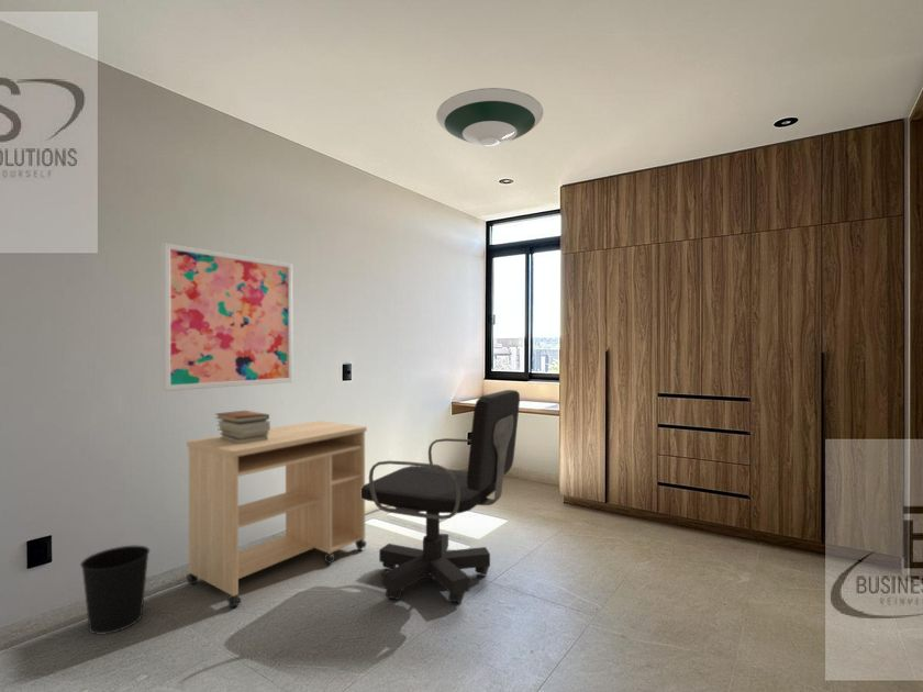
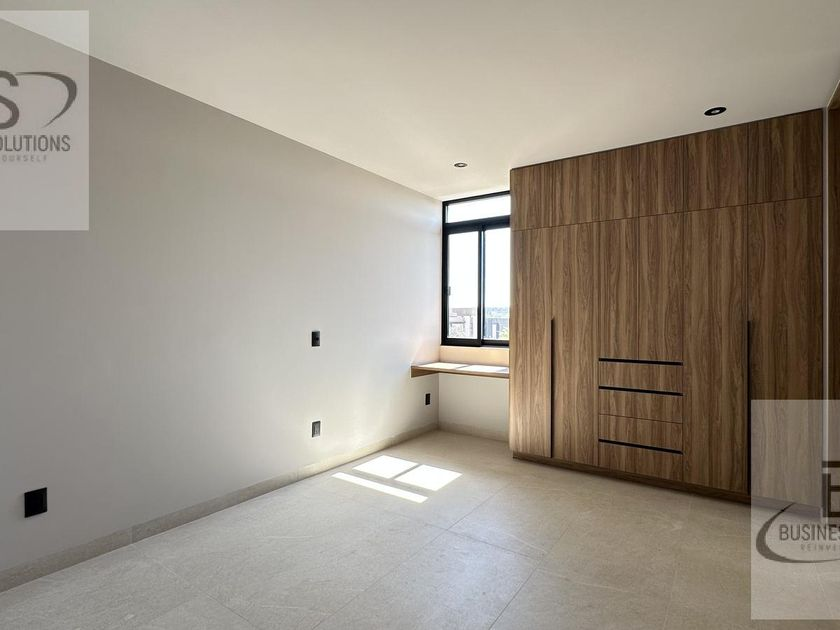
- wall art (233, 320)
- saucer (489, 129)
- desk (283, 499)
- wastebasket (115, 589)
- office chair (442, 485)
- book stack (243, 425)
